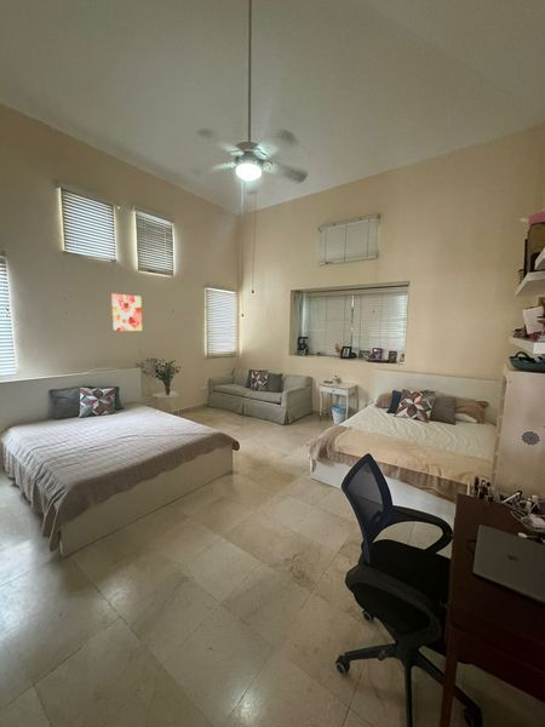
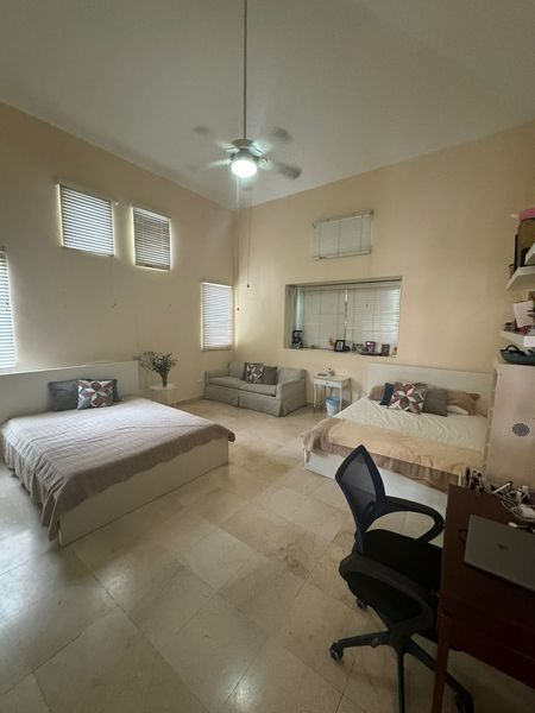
- wall art (127, 313)
